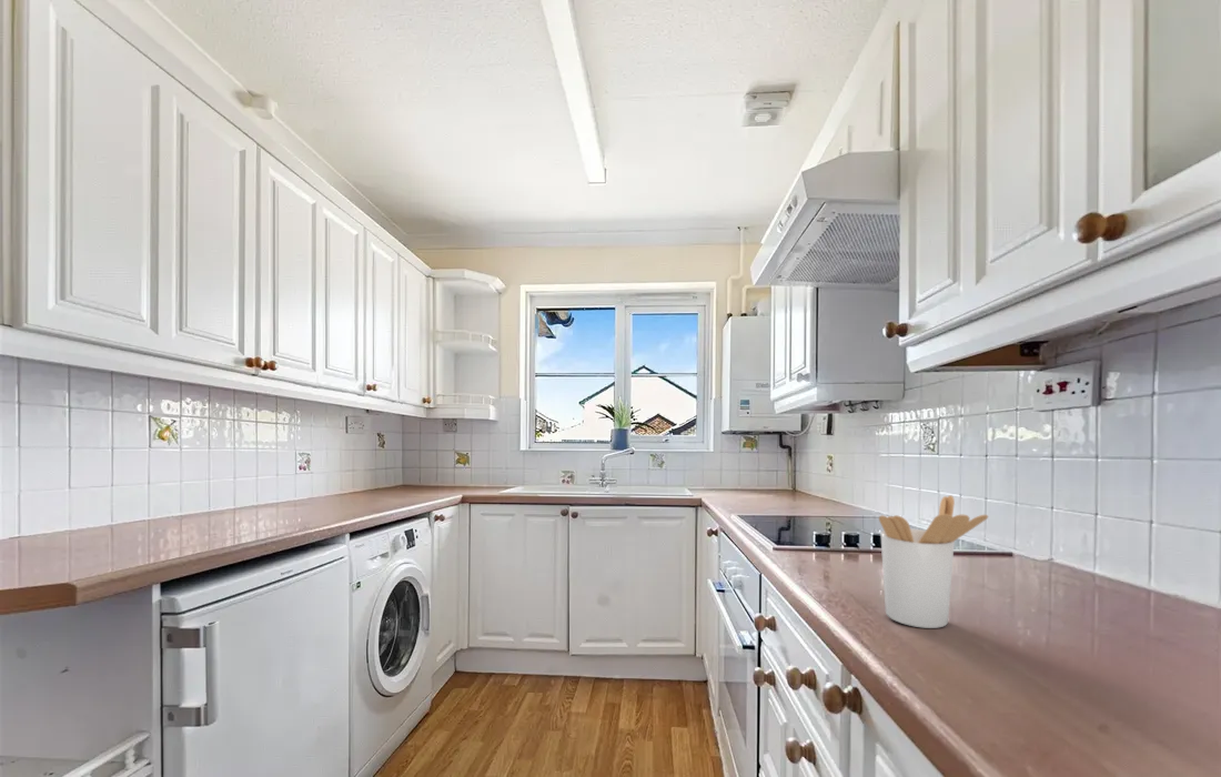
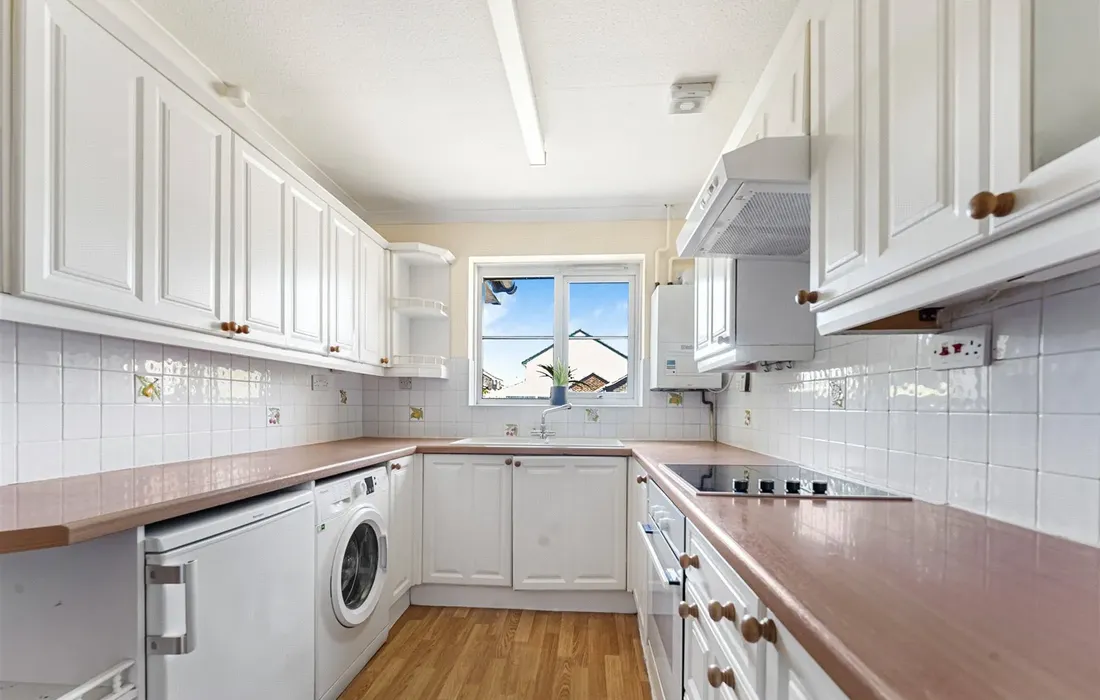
- utensil holder (929, 561)
